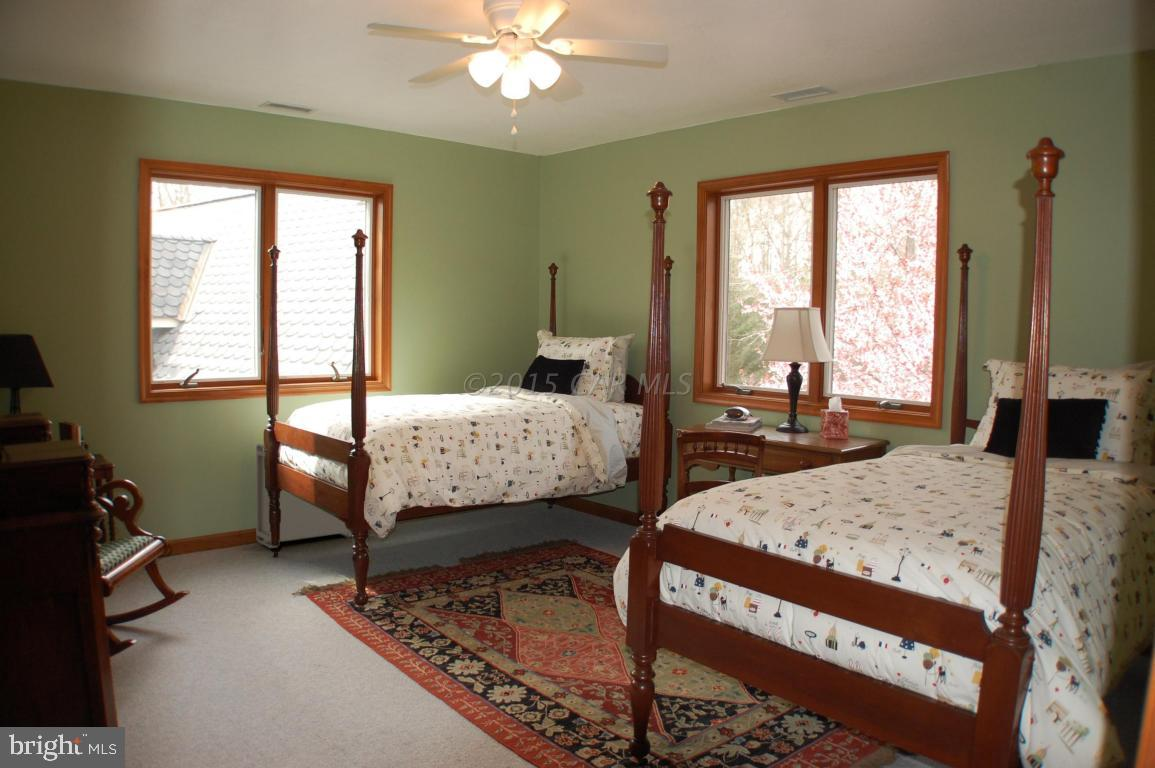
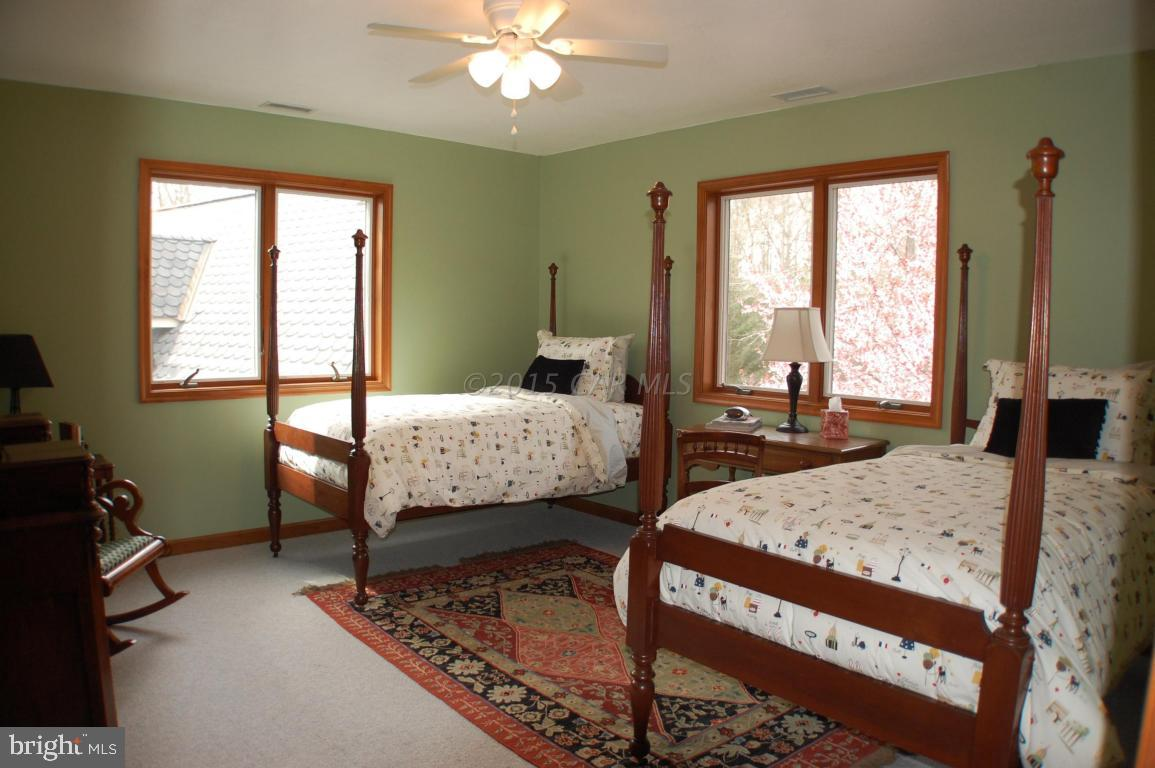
- storage bin (302, 500)
